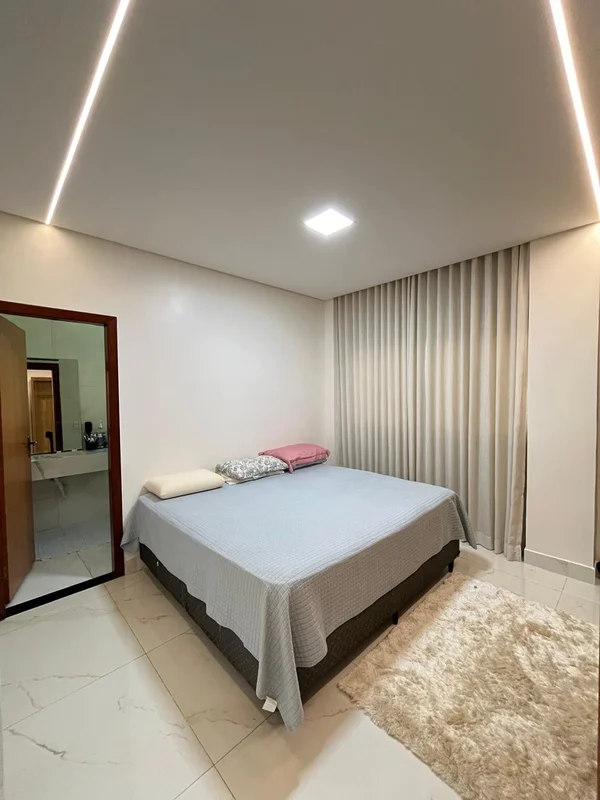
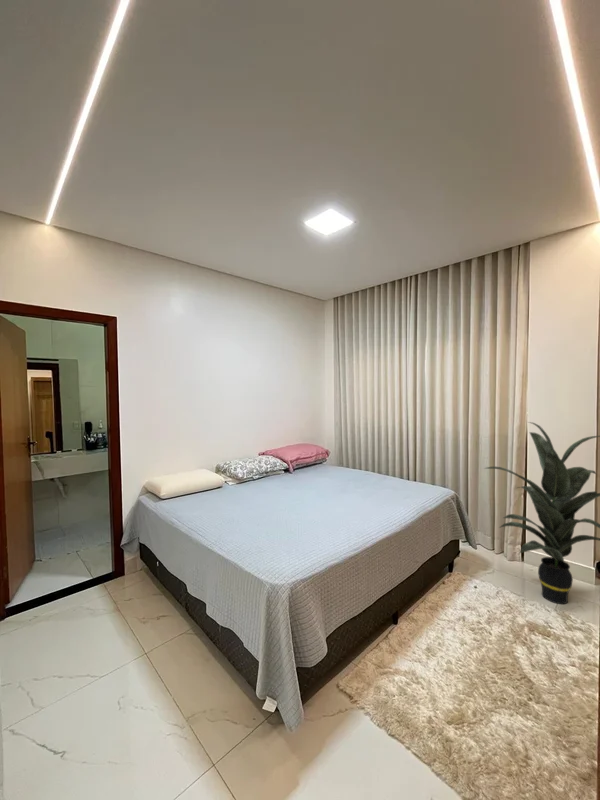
+ indoor plant (549, 509)
